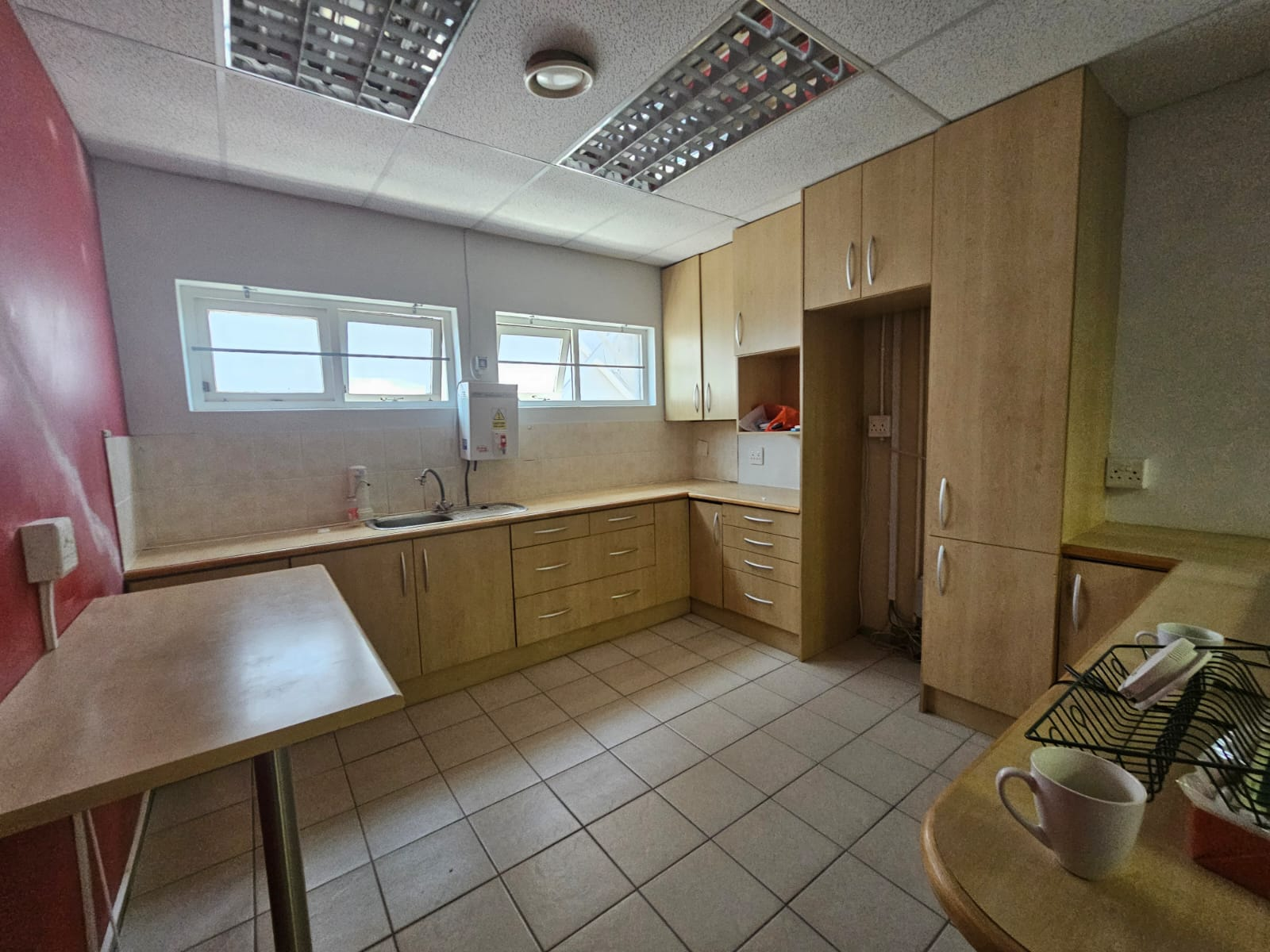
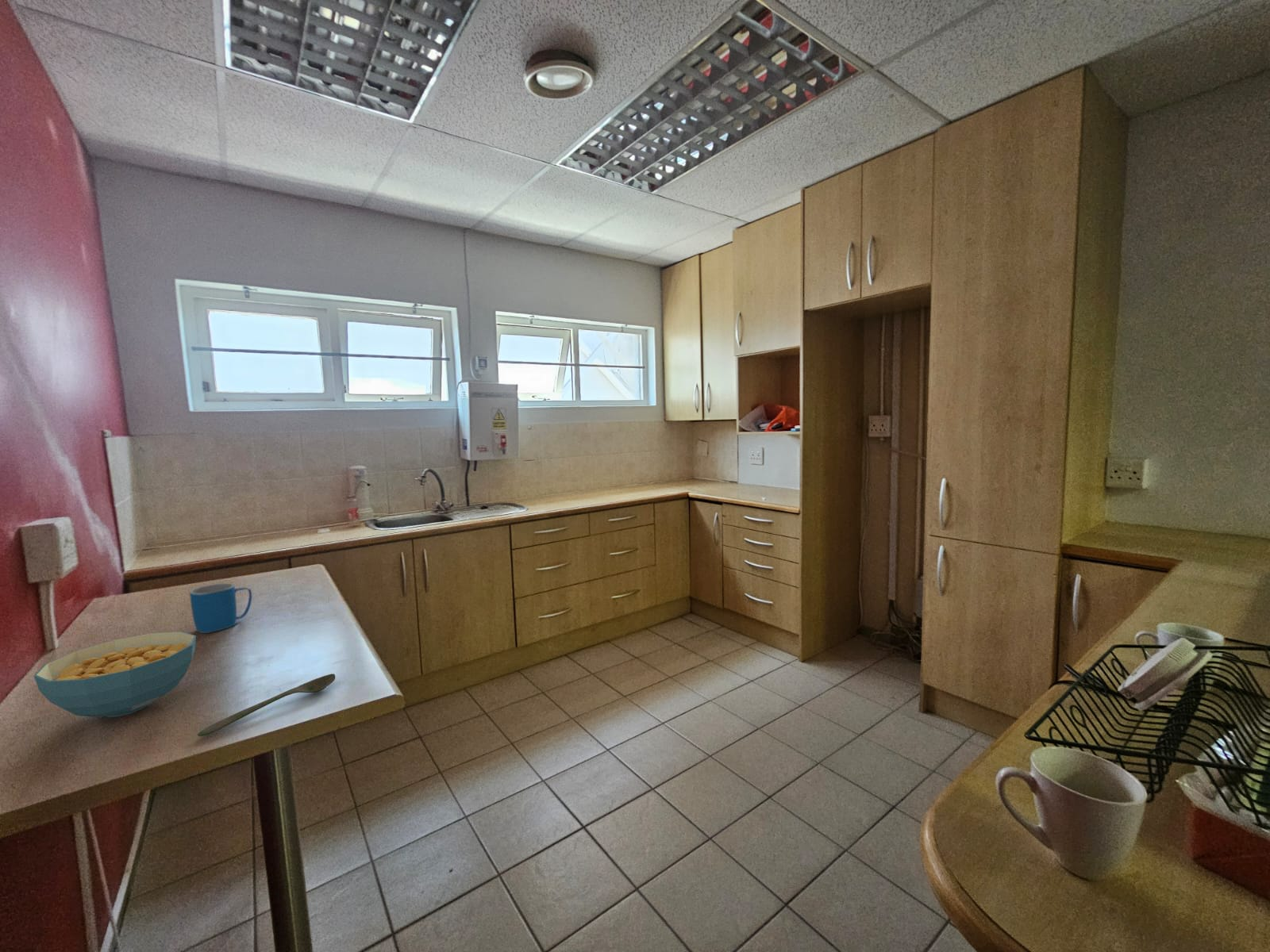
+ spoon (271, 702)
+ mug (222, 605)
+ cereal bowl (125, 681)
